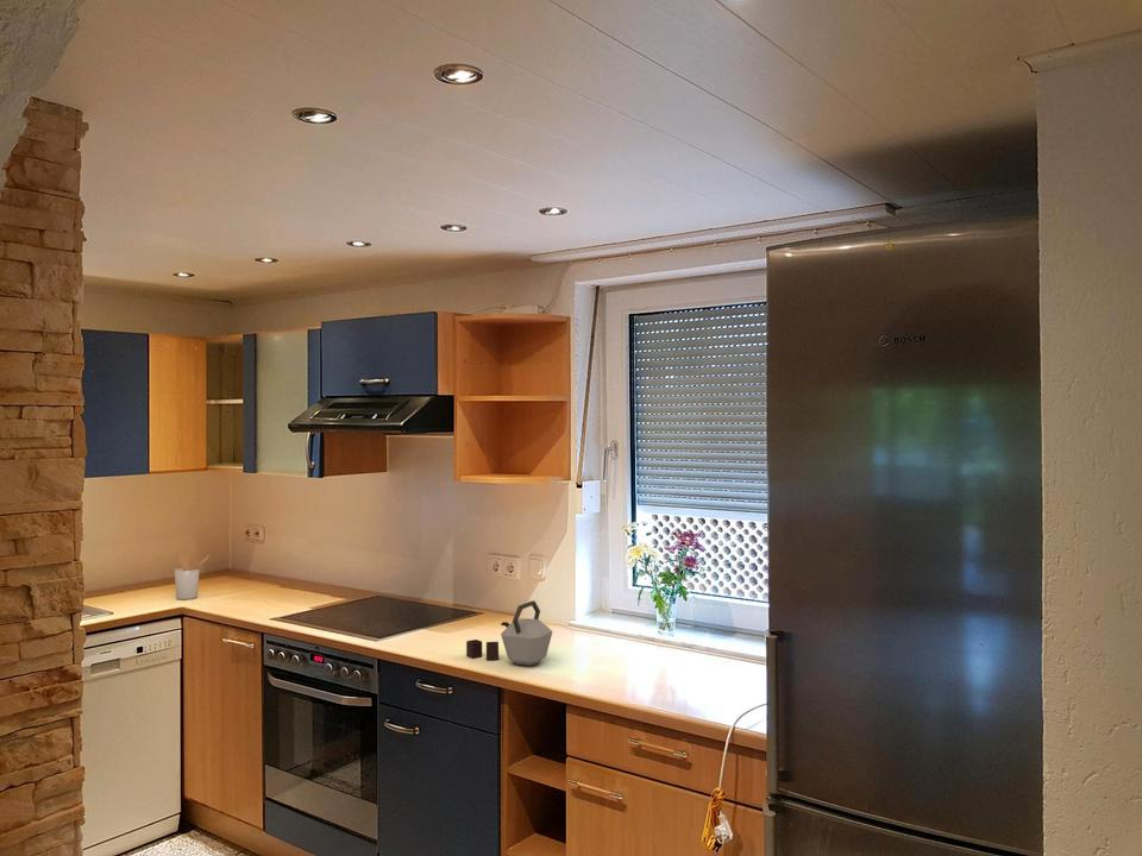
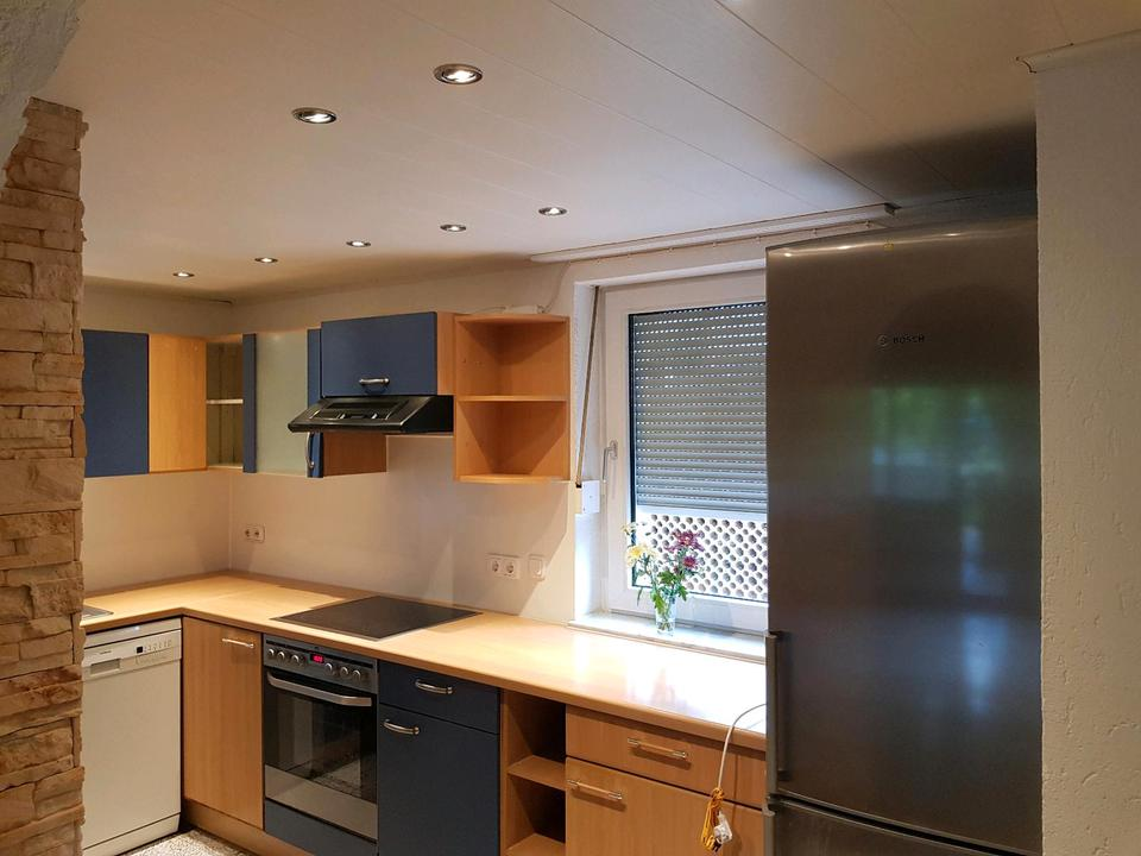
- kettle (506, 630)
- utensil holder (193, 575)
